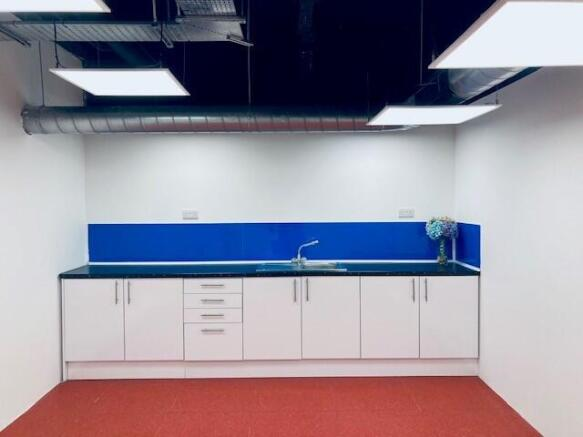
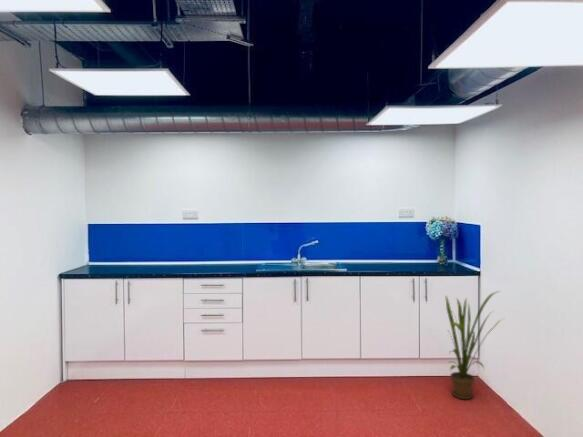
+ house plant (467, 342)
